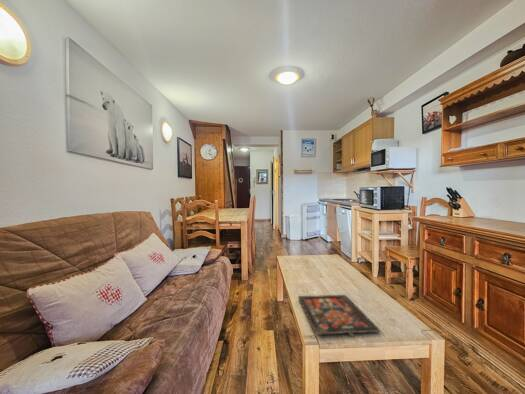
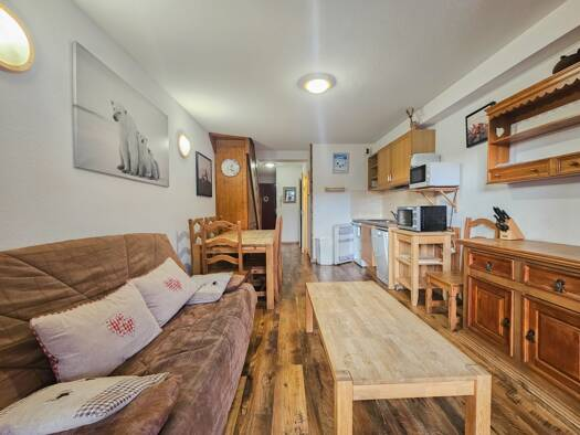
- board game (333, 312)
